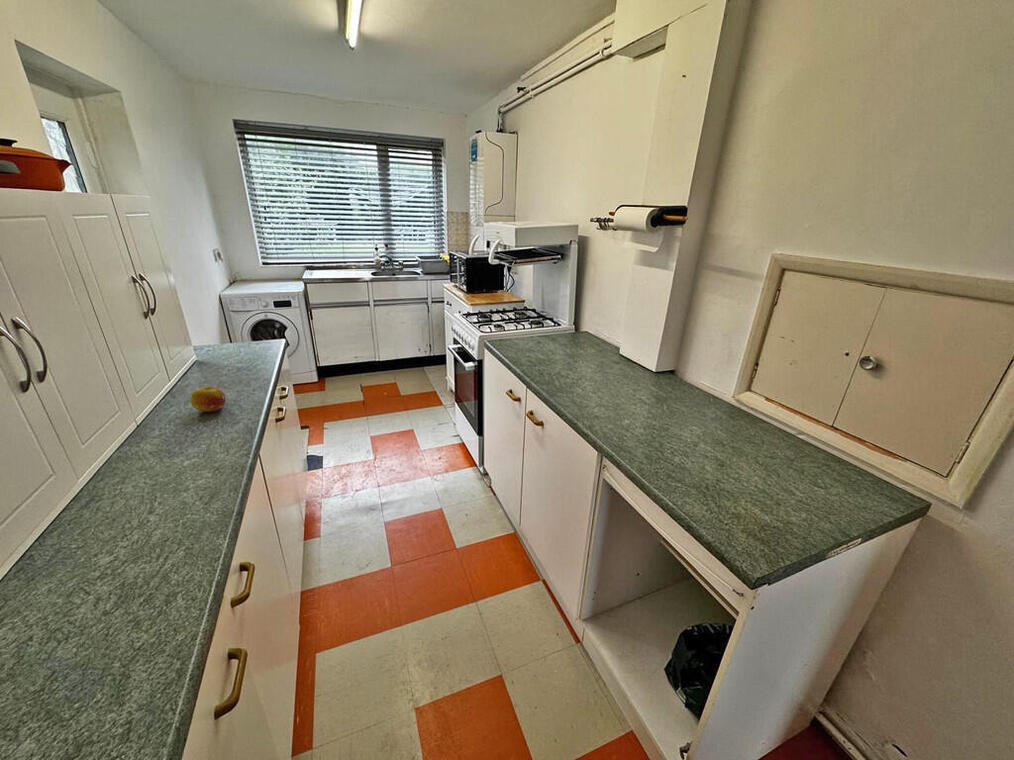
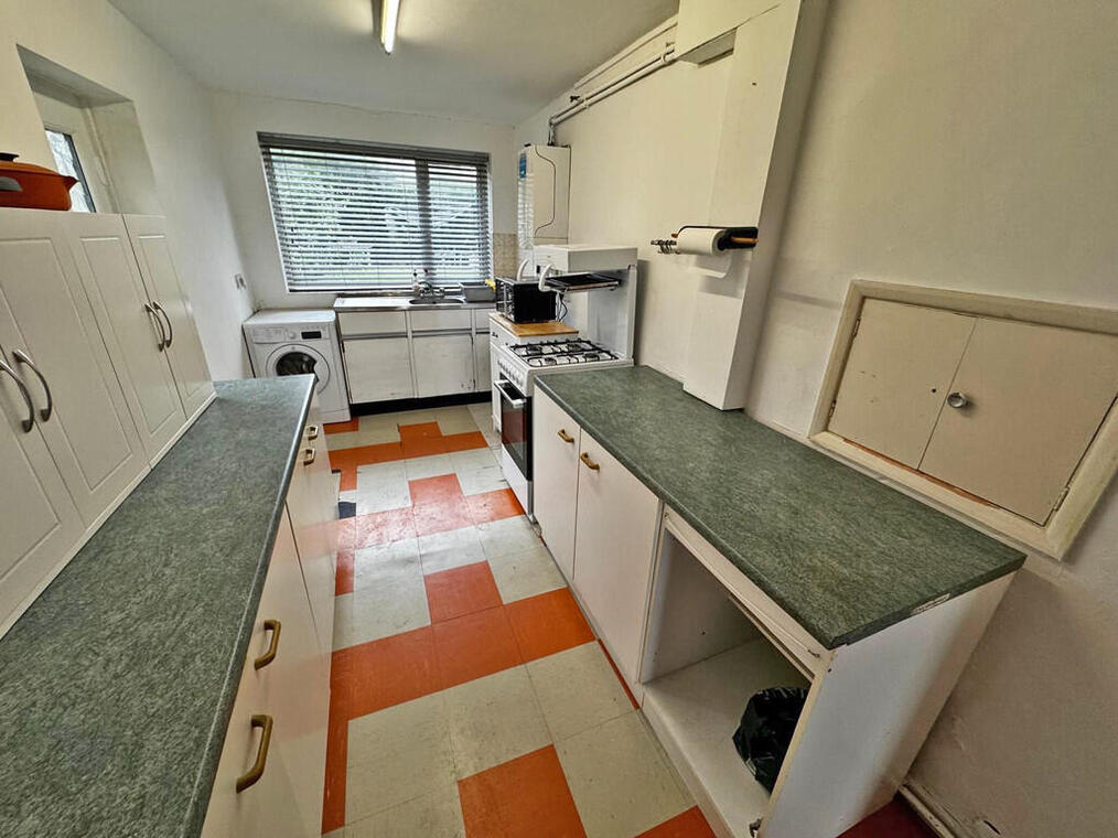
- fruit (208, 399)
